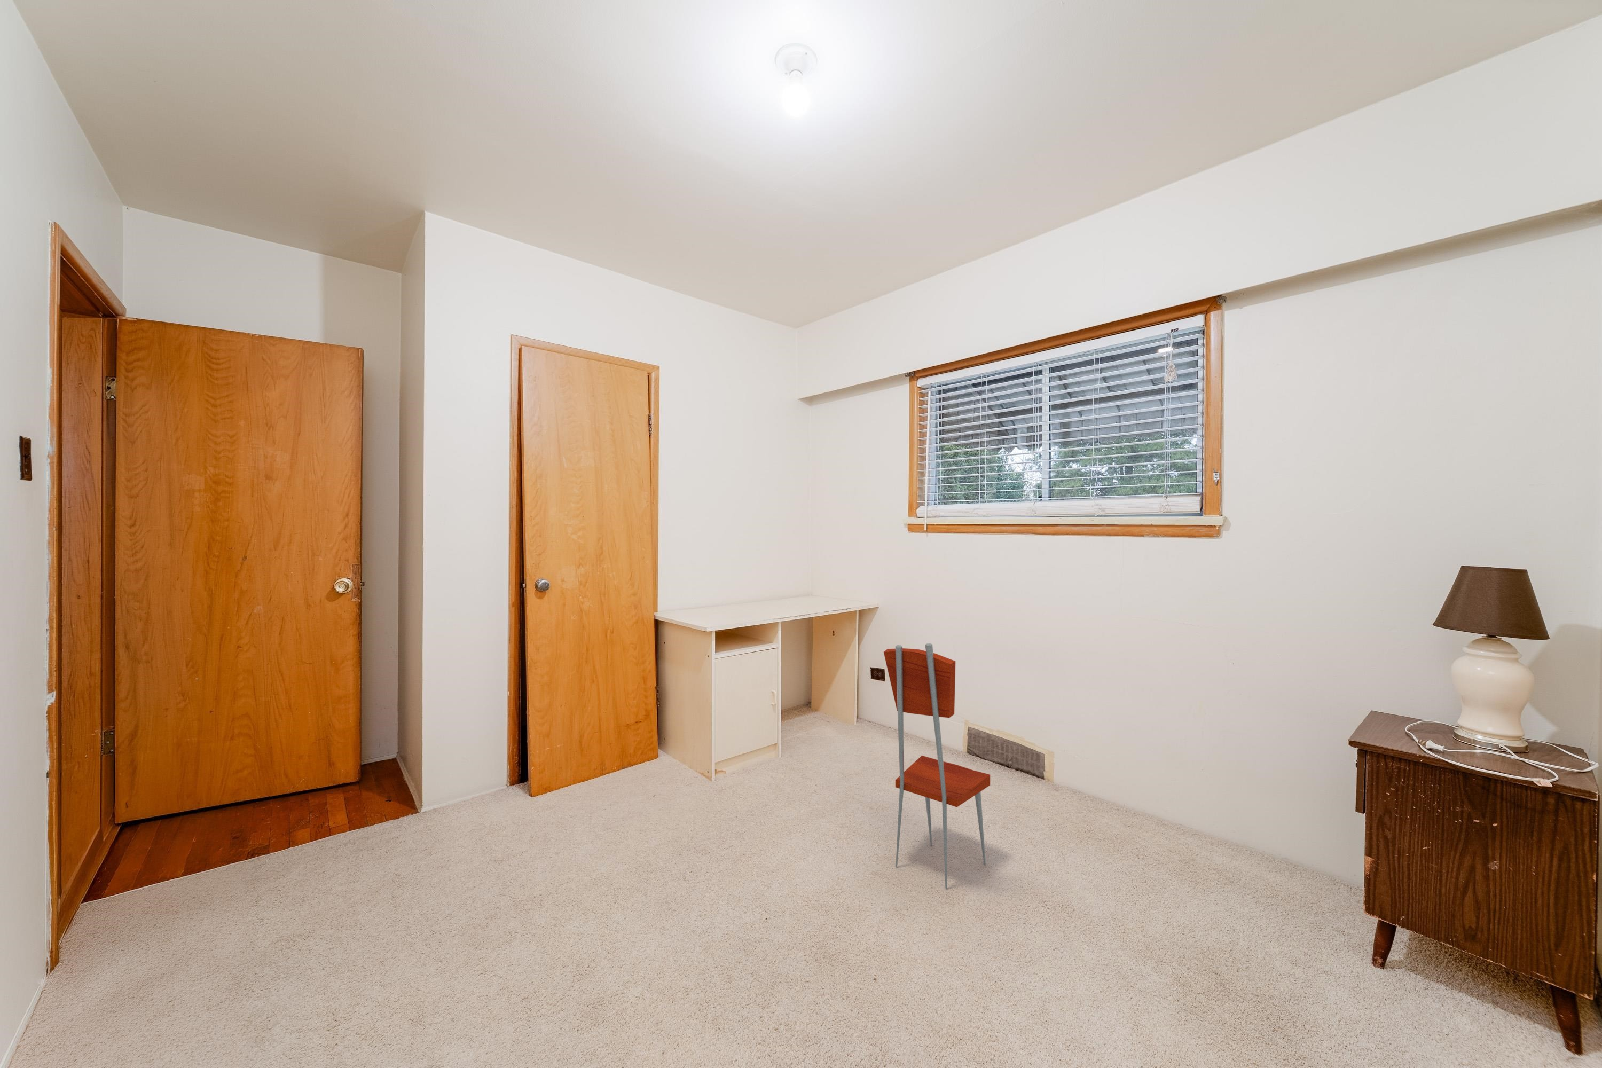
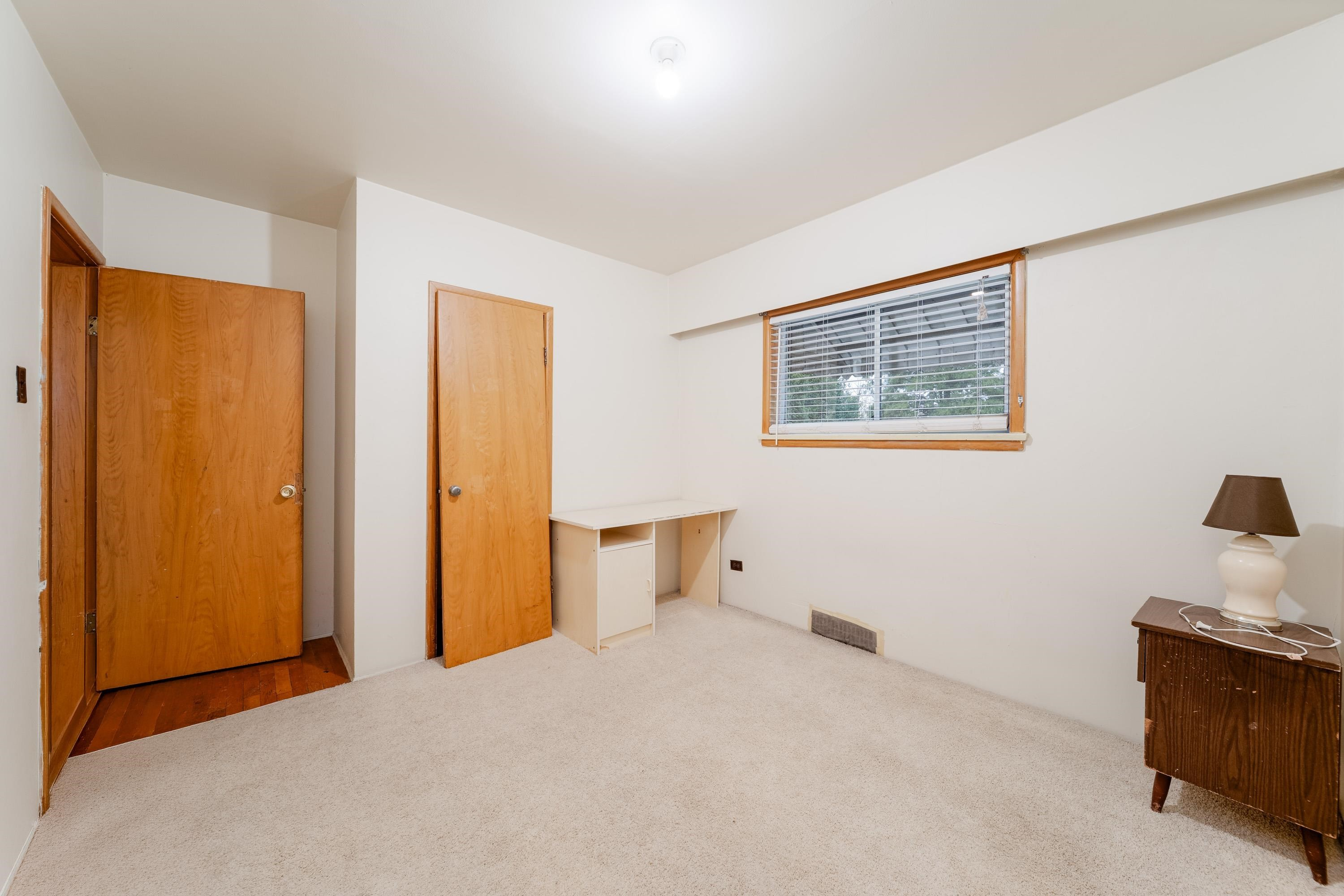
- chair (937, 751)
